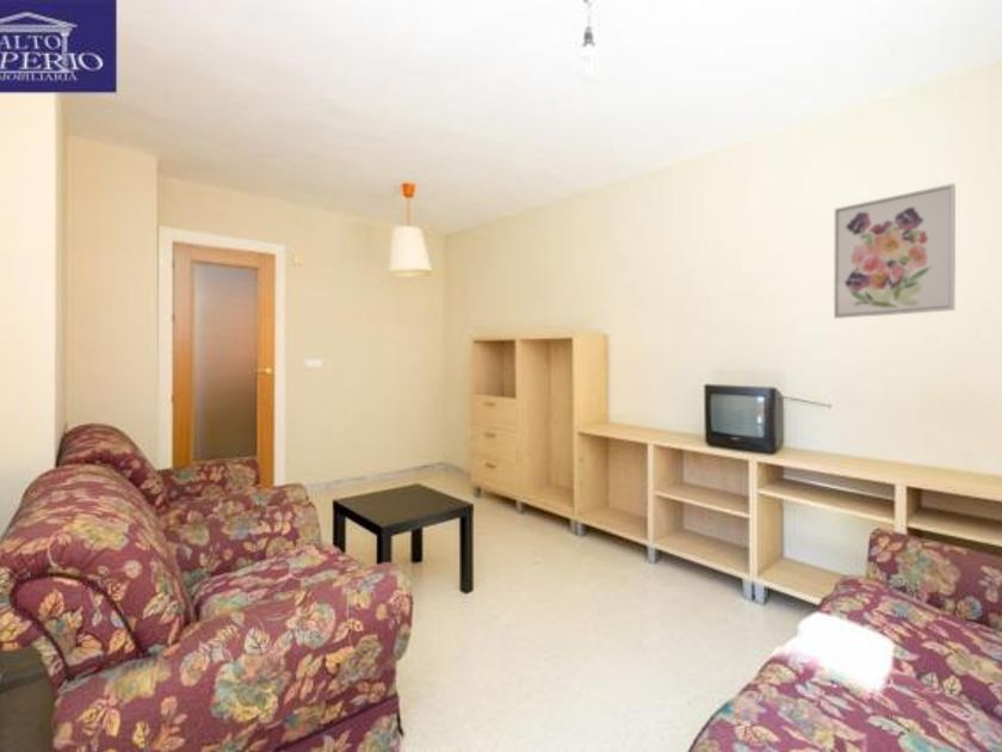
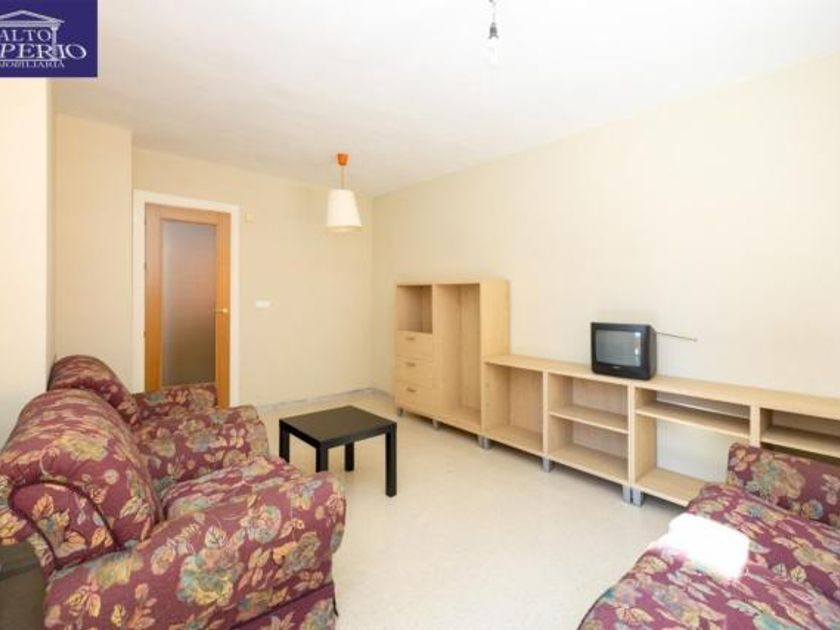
- wall art (890, 255)
